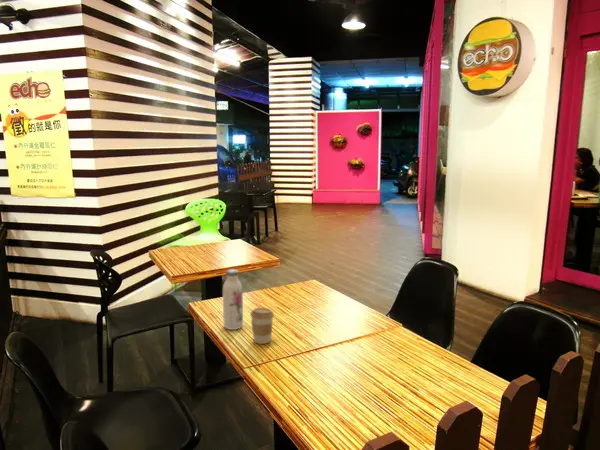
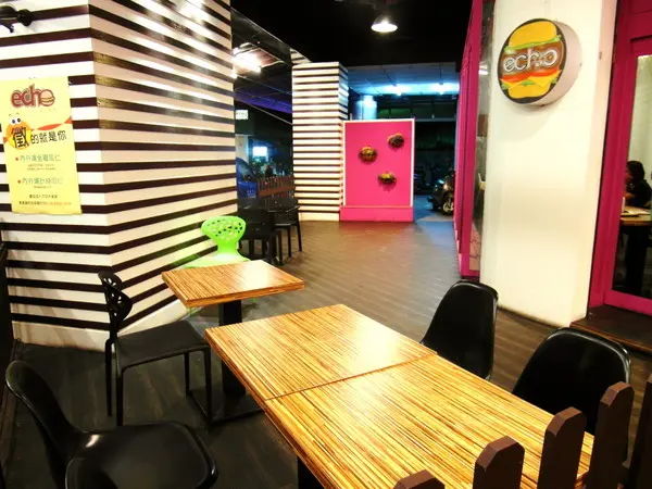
- coffee cup (262, 324)
- water bottle (232, 298)
